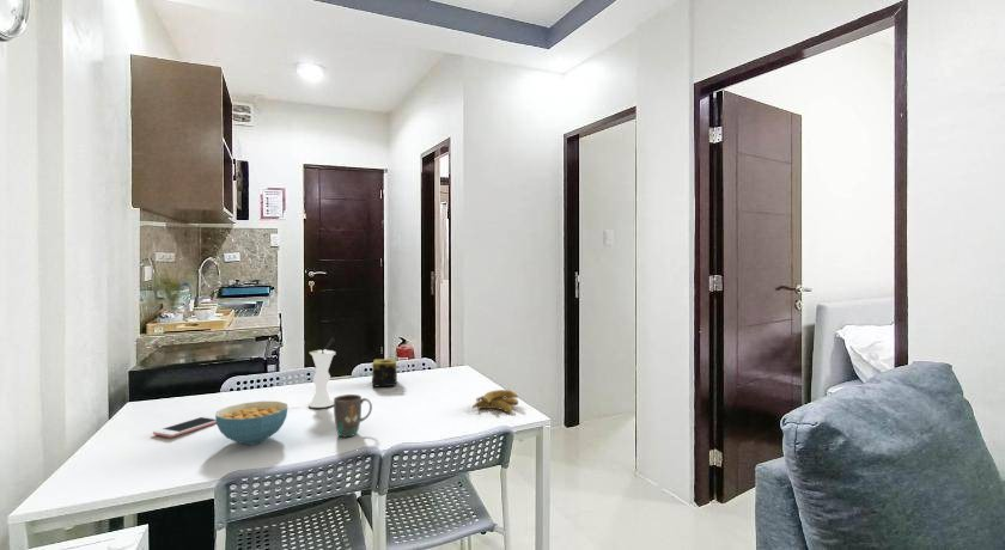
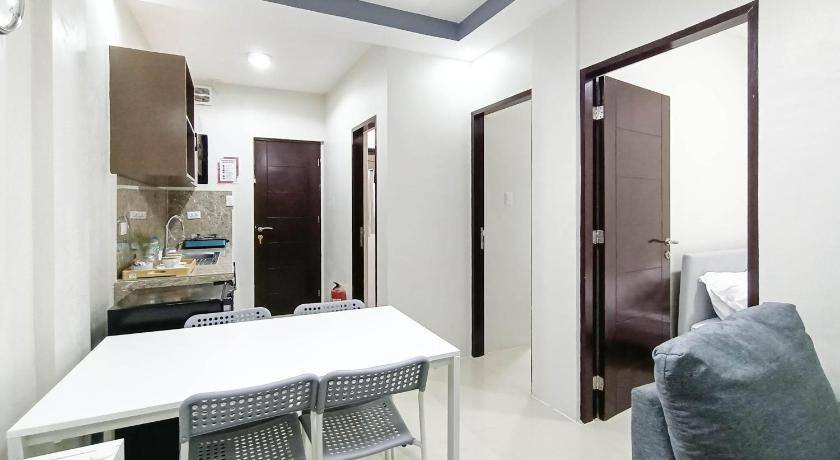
- cell phone (189, 426)
- vase (322, 371)
- cereal bowl (252, 424)
- mug (353, 415)
- candle (384, 372)
- banana (497, 401)
